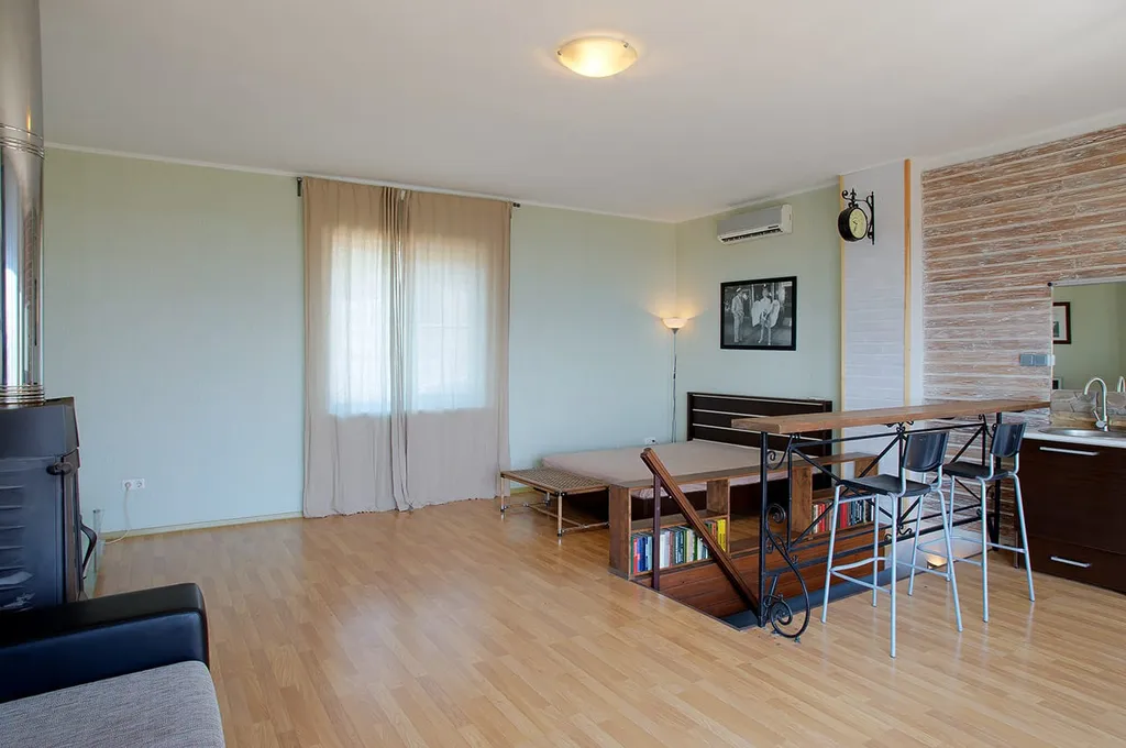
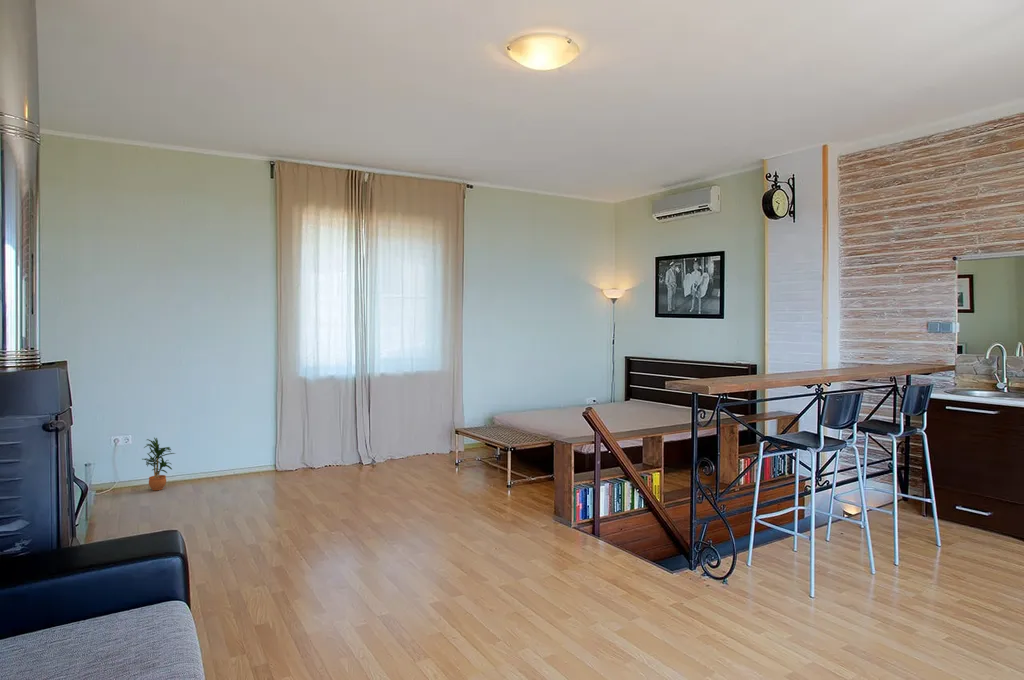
+ potted plant (159, 462)
